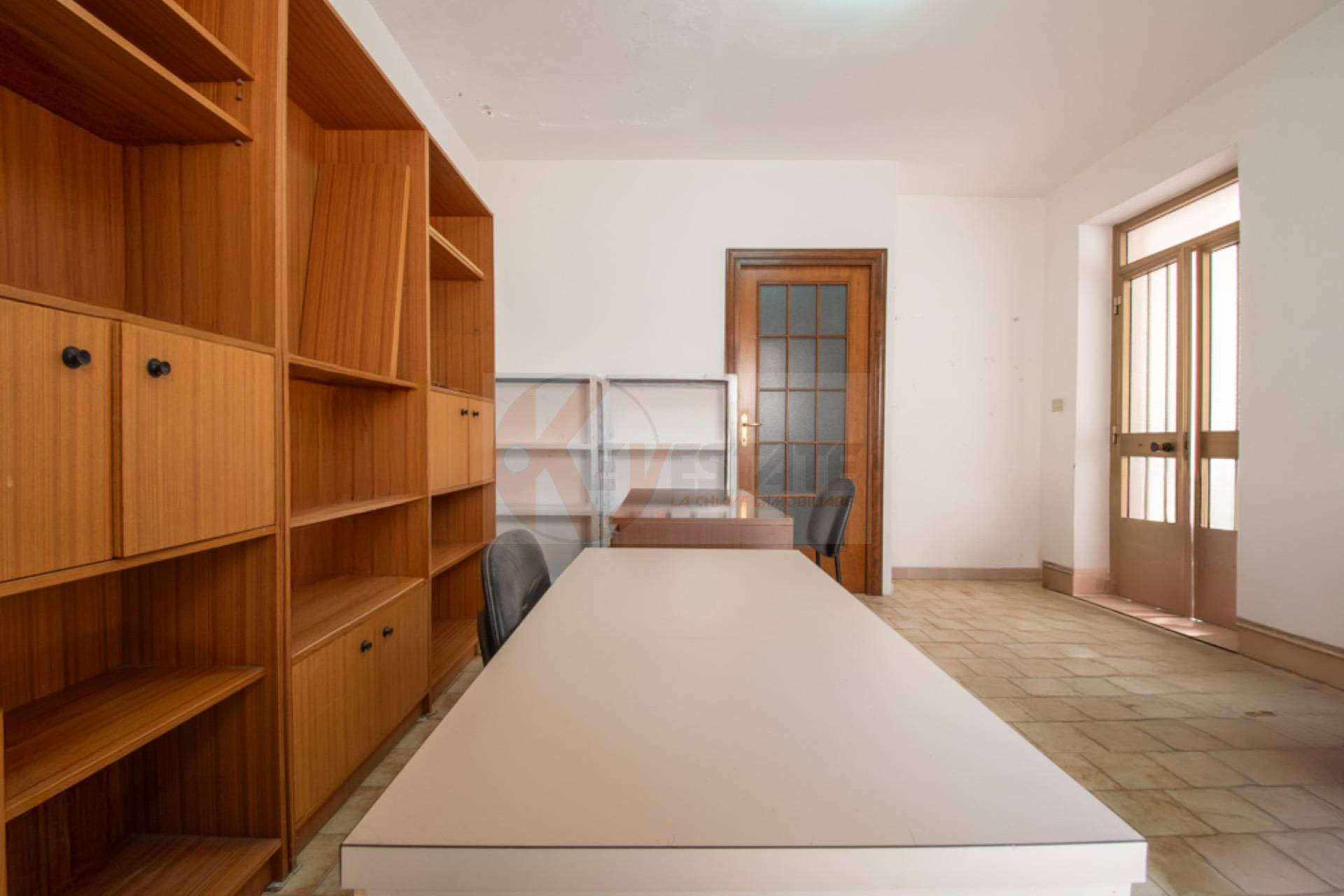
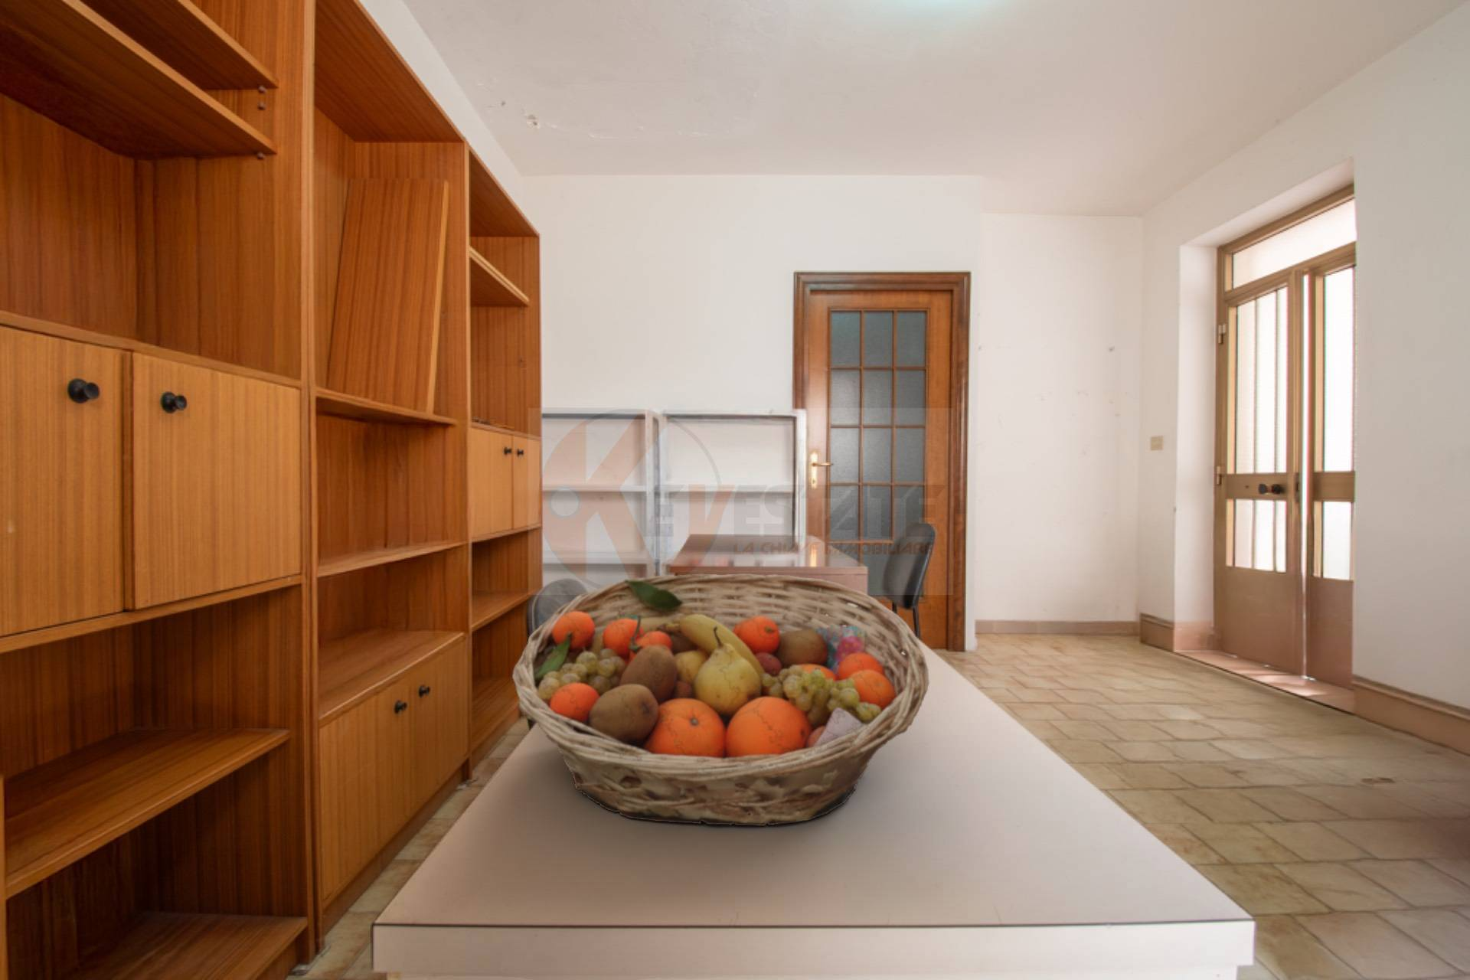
+ fruit basket (719, 677)
